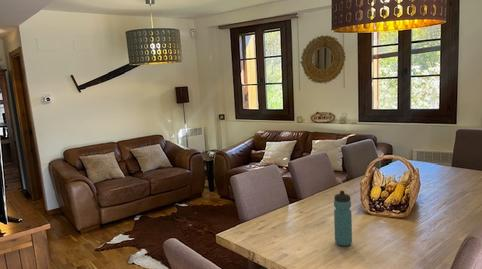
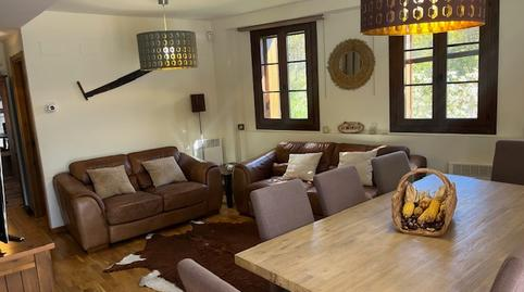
- water bottle (342, 217)
